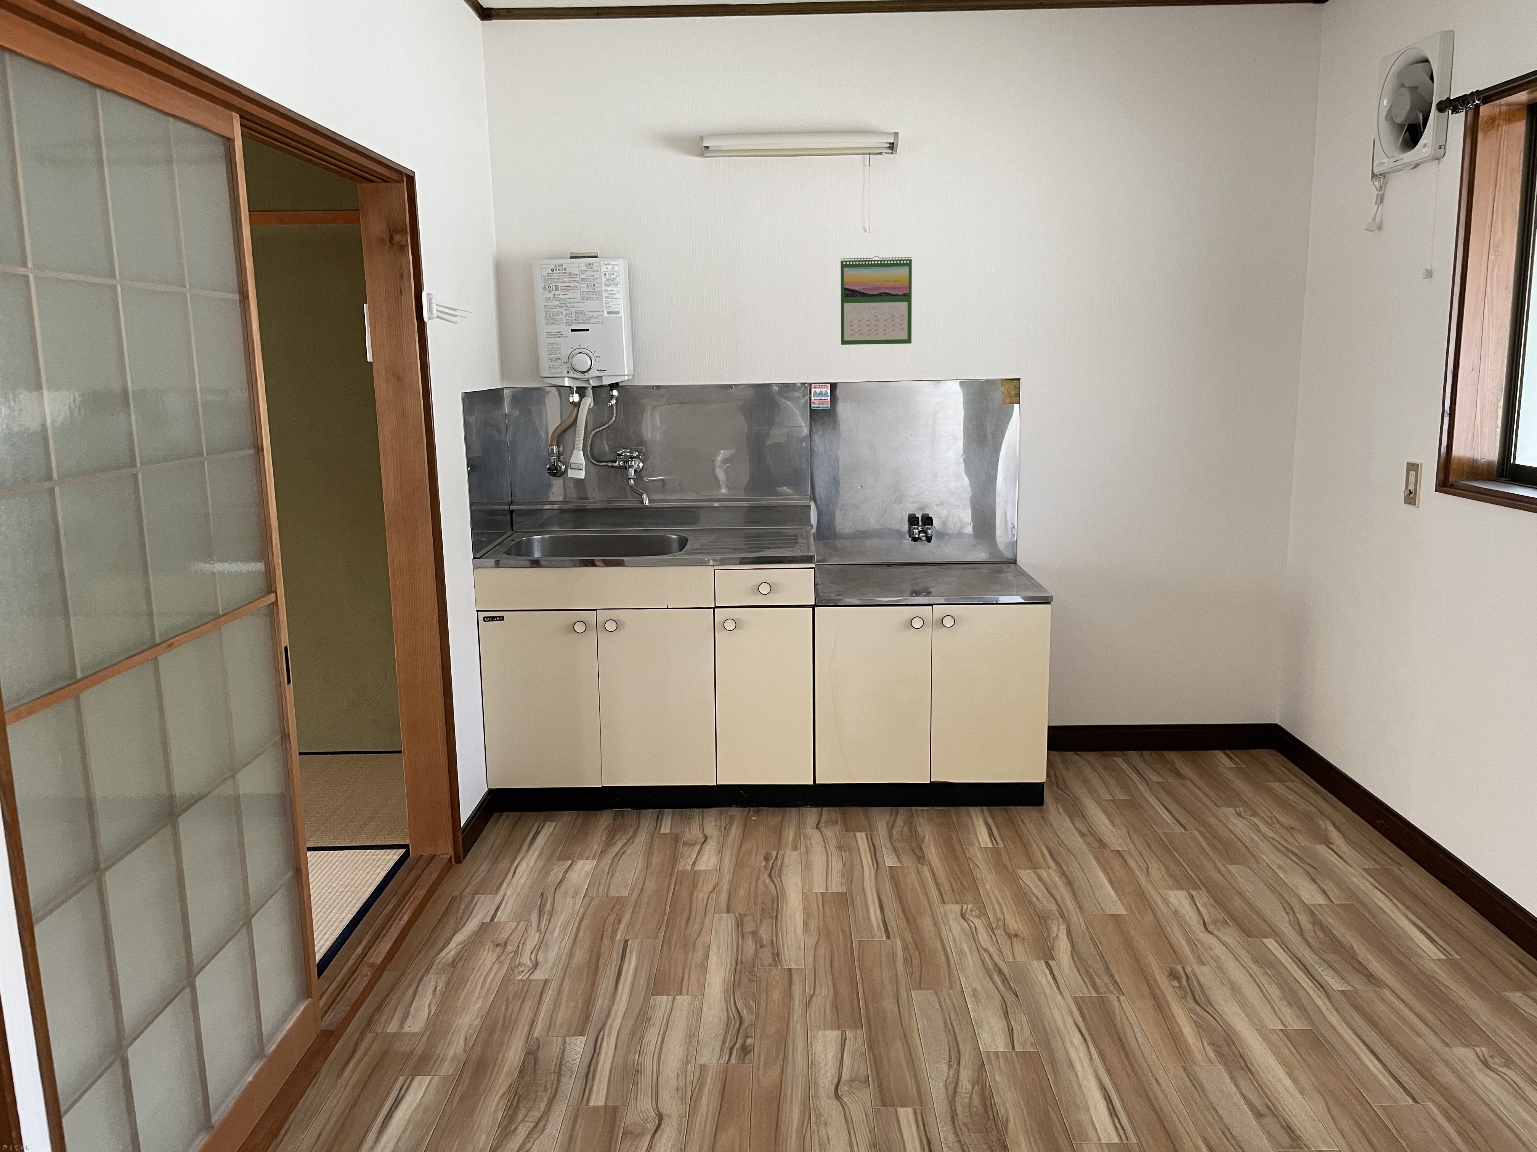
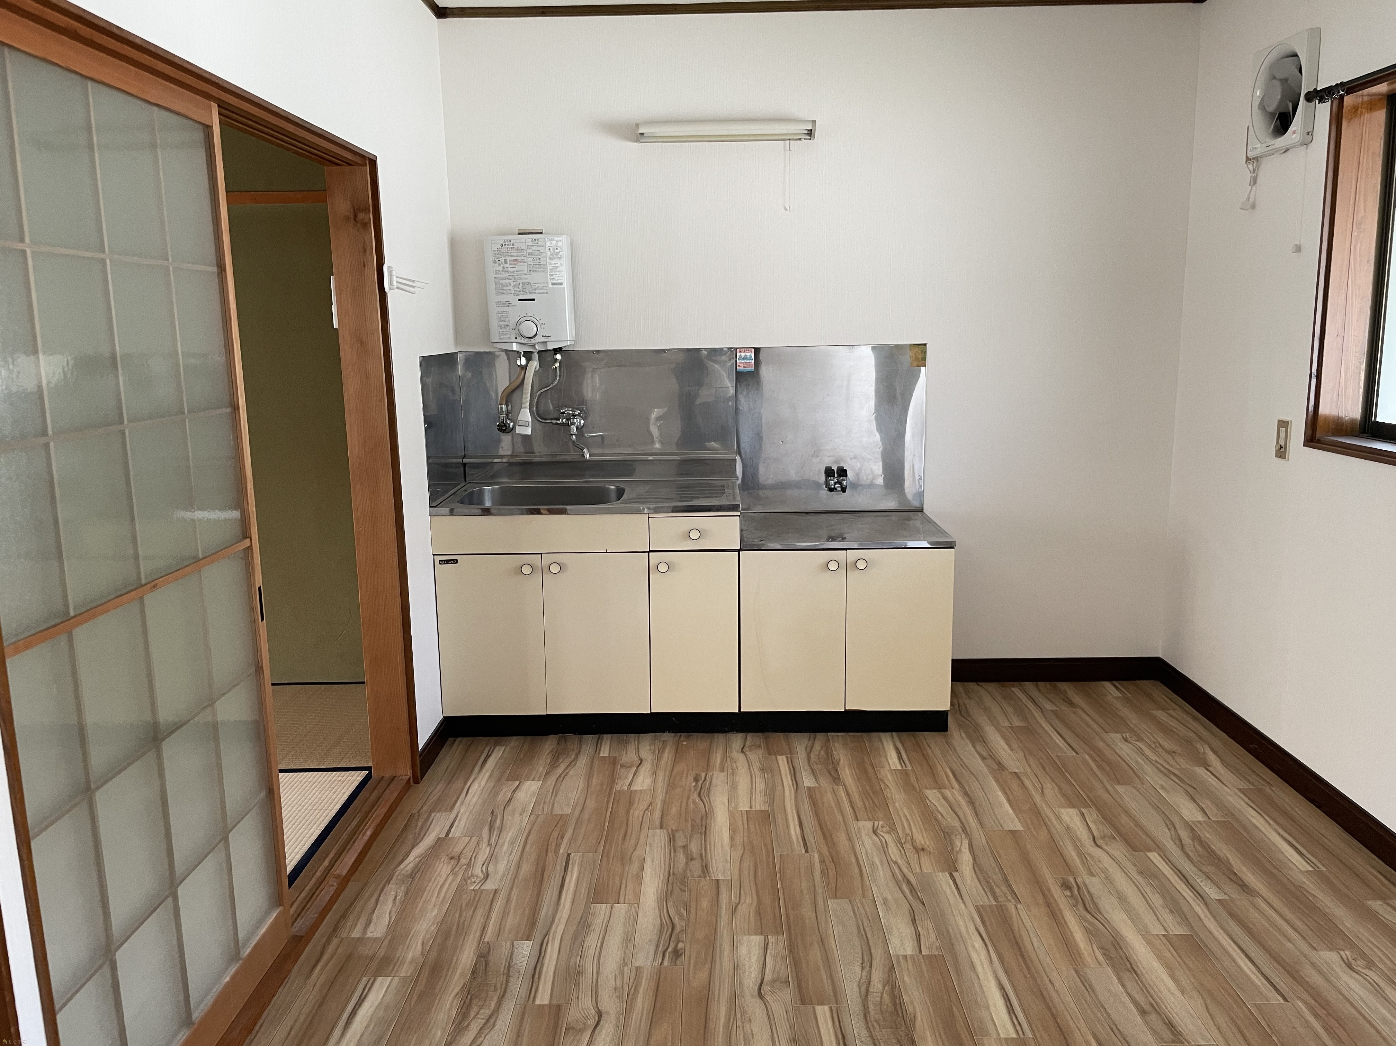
- calendar (876, 300)
